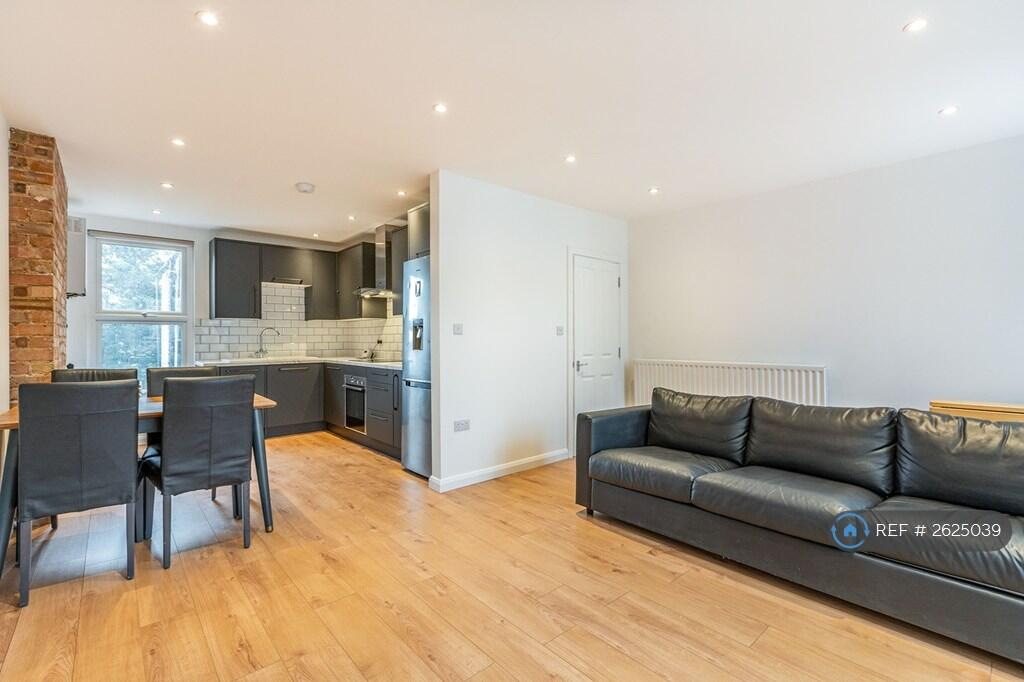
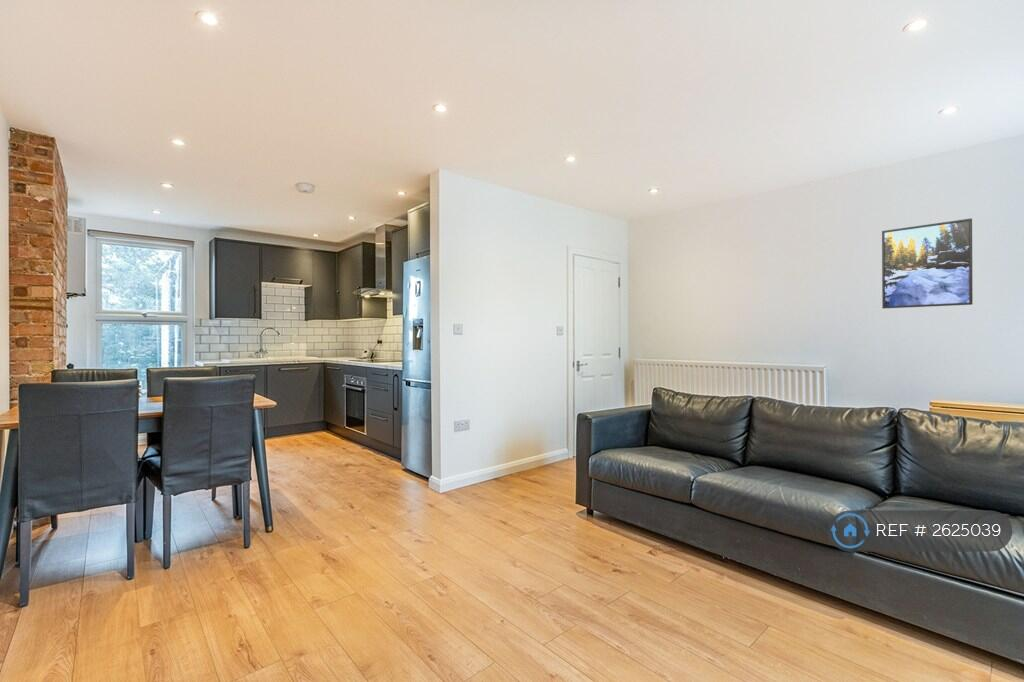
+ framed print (924, 265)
